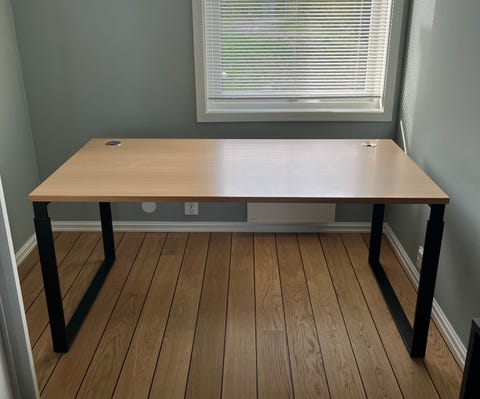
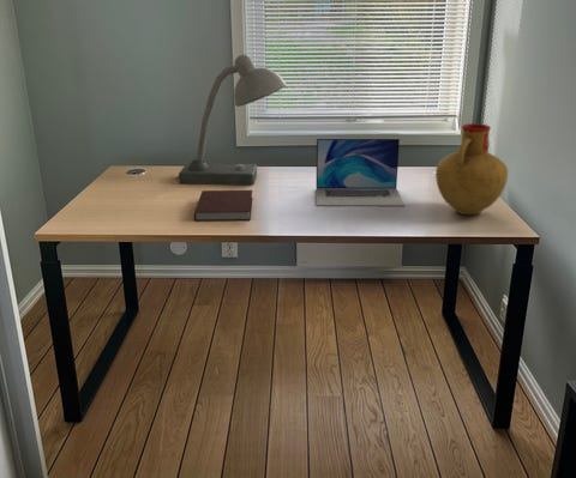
+ desk lamp (236, 105)
+ vase (472, 169)
+ laptop (359, 171)
+ notebook (224, 204)
